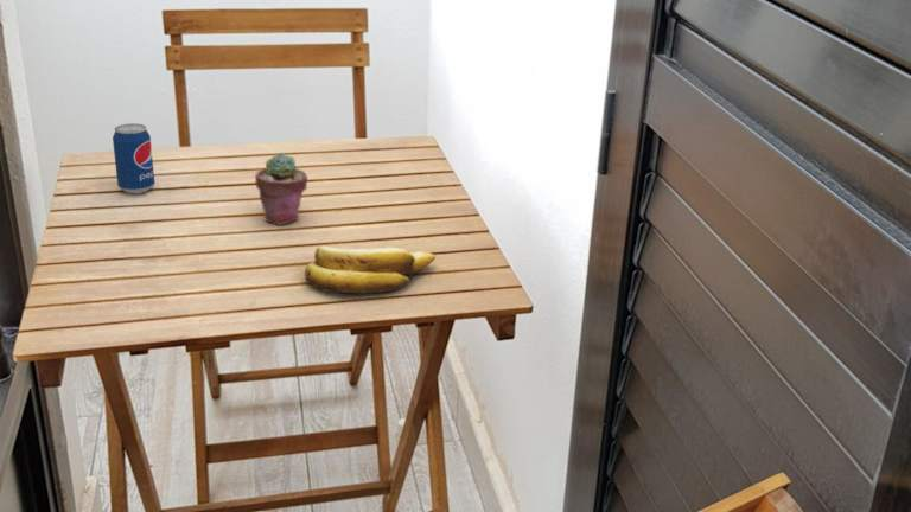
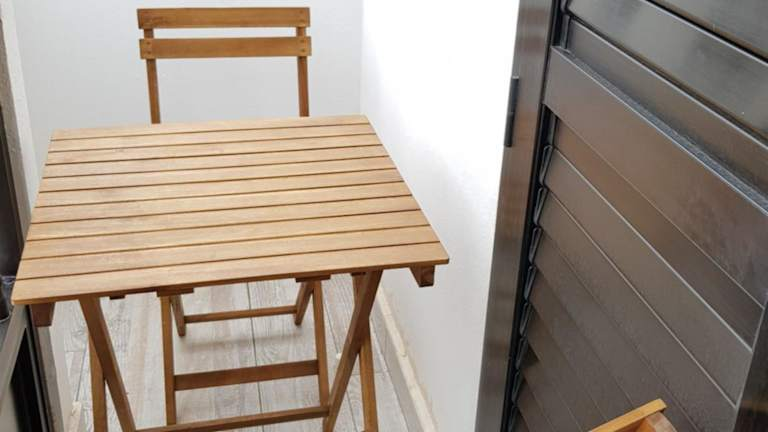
- banana (367, 255)
- potted succulent (281, 186)
- beverage can (133, 158)
